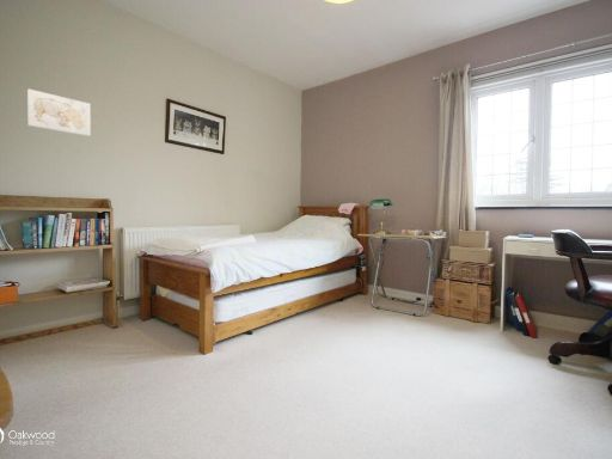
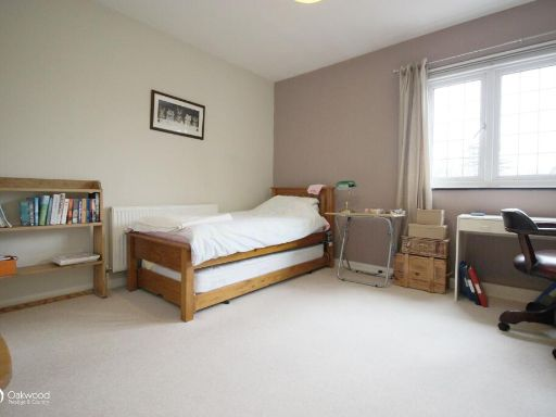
- wall art (60, 114)
